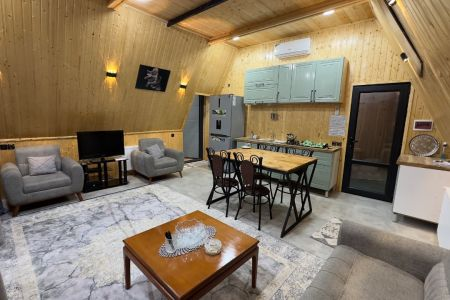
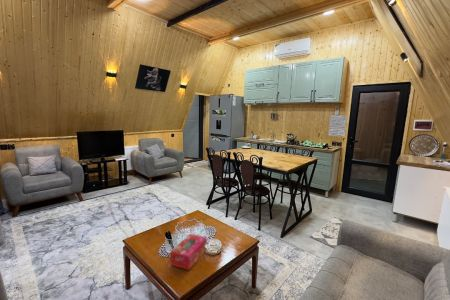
+ tissue box (189, 250)
